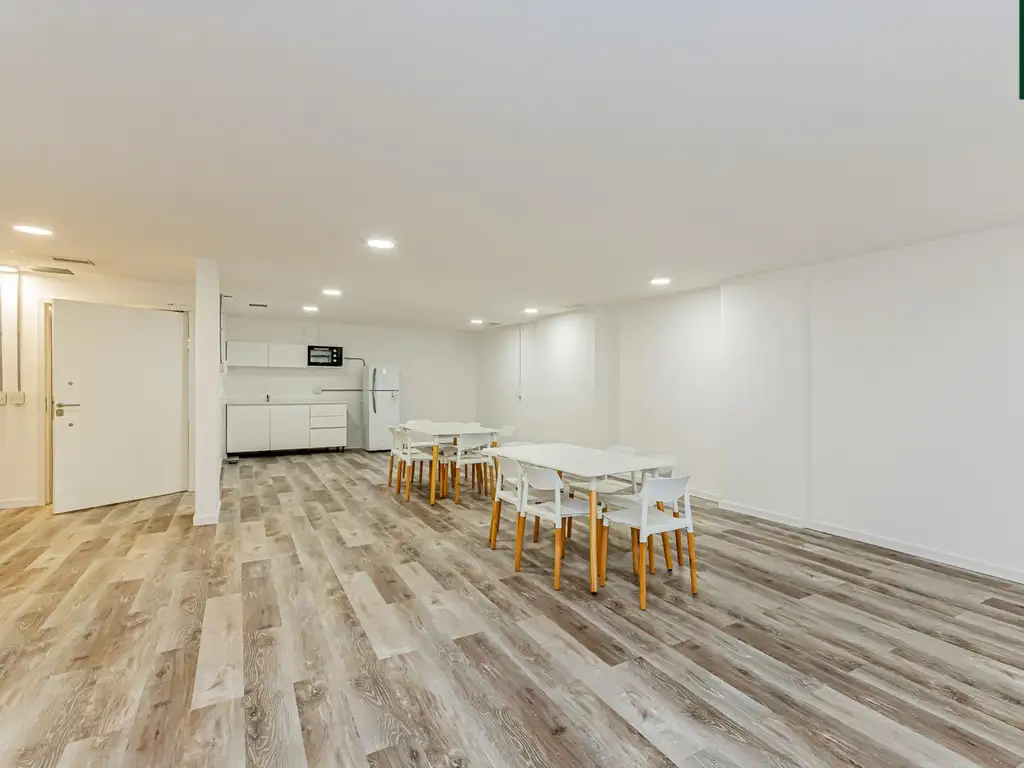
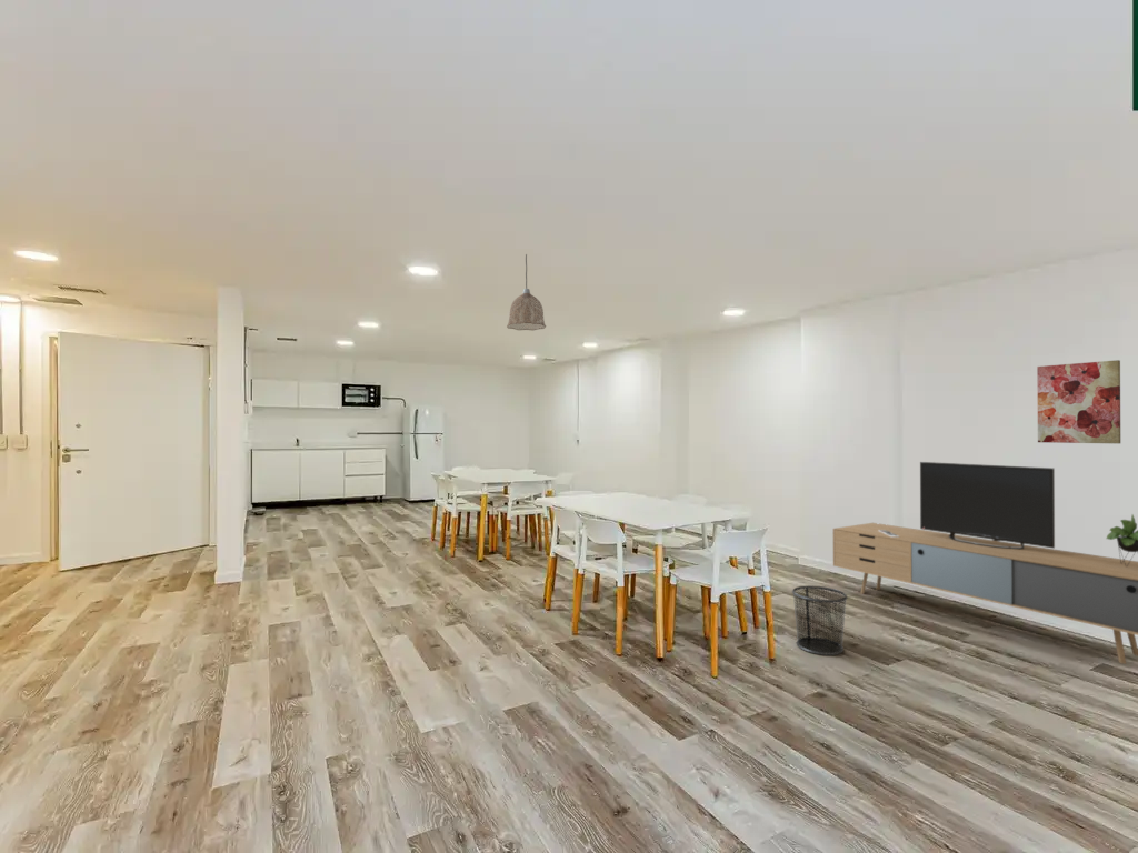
+ media console (978, 542)
+ wall art (1077, 403)
+ pendant lamp (526, 290)
+ waste bin (819, 619)
